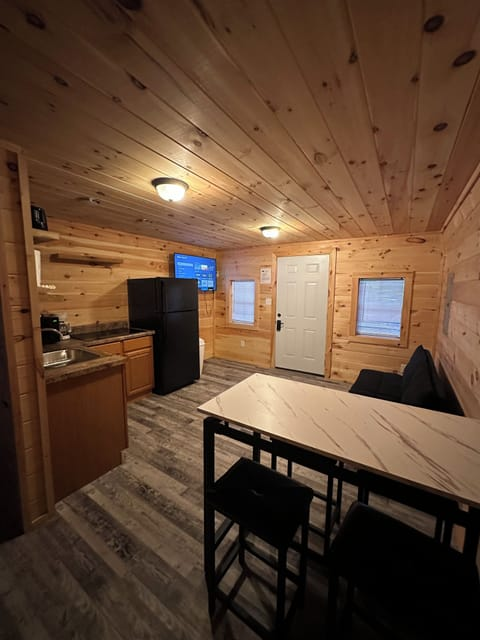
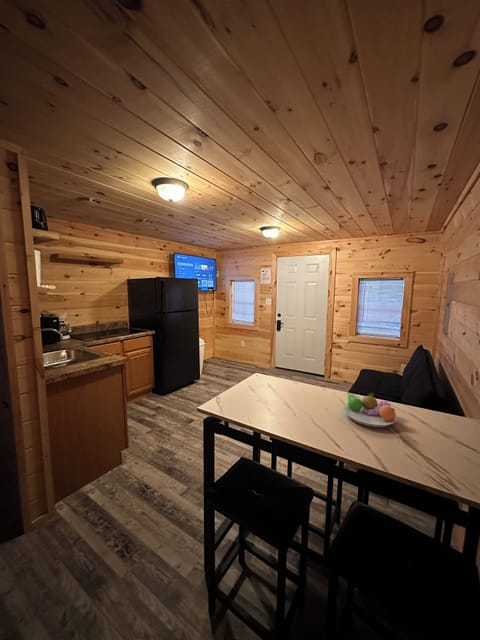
+ fruit bowl (368, 406)
